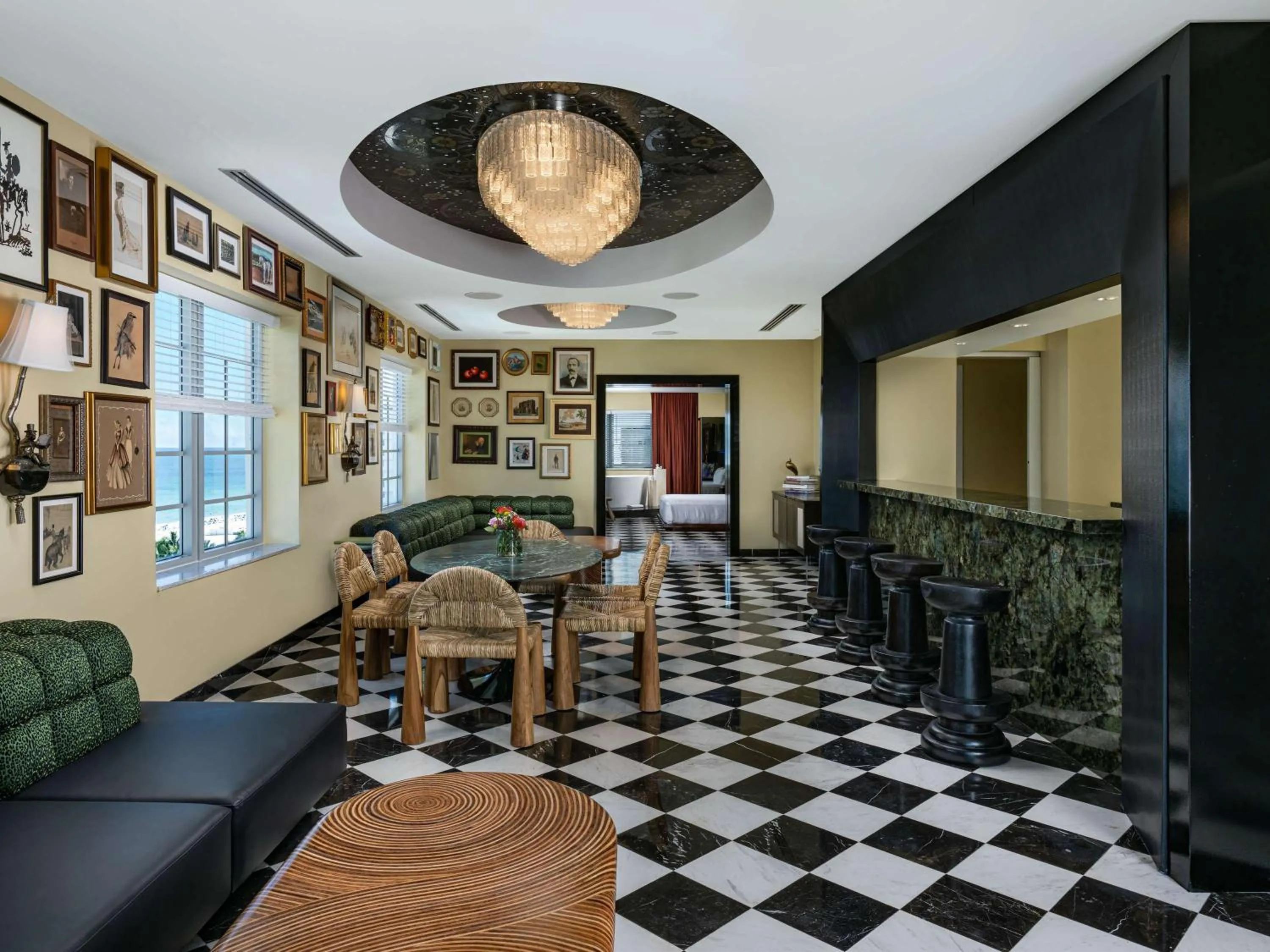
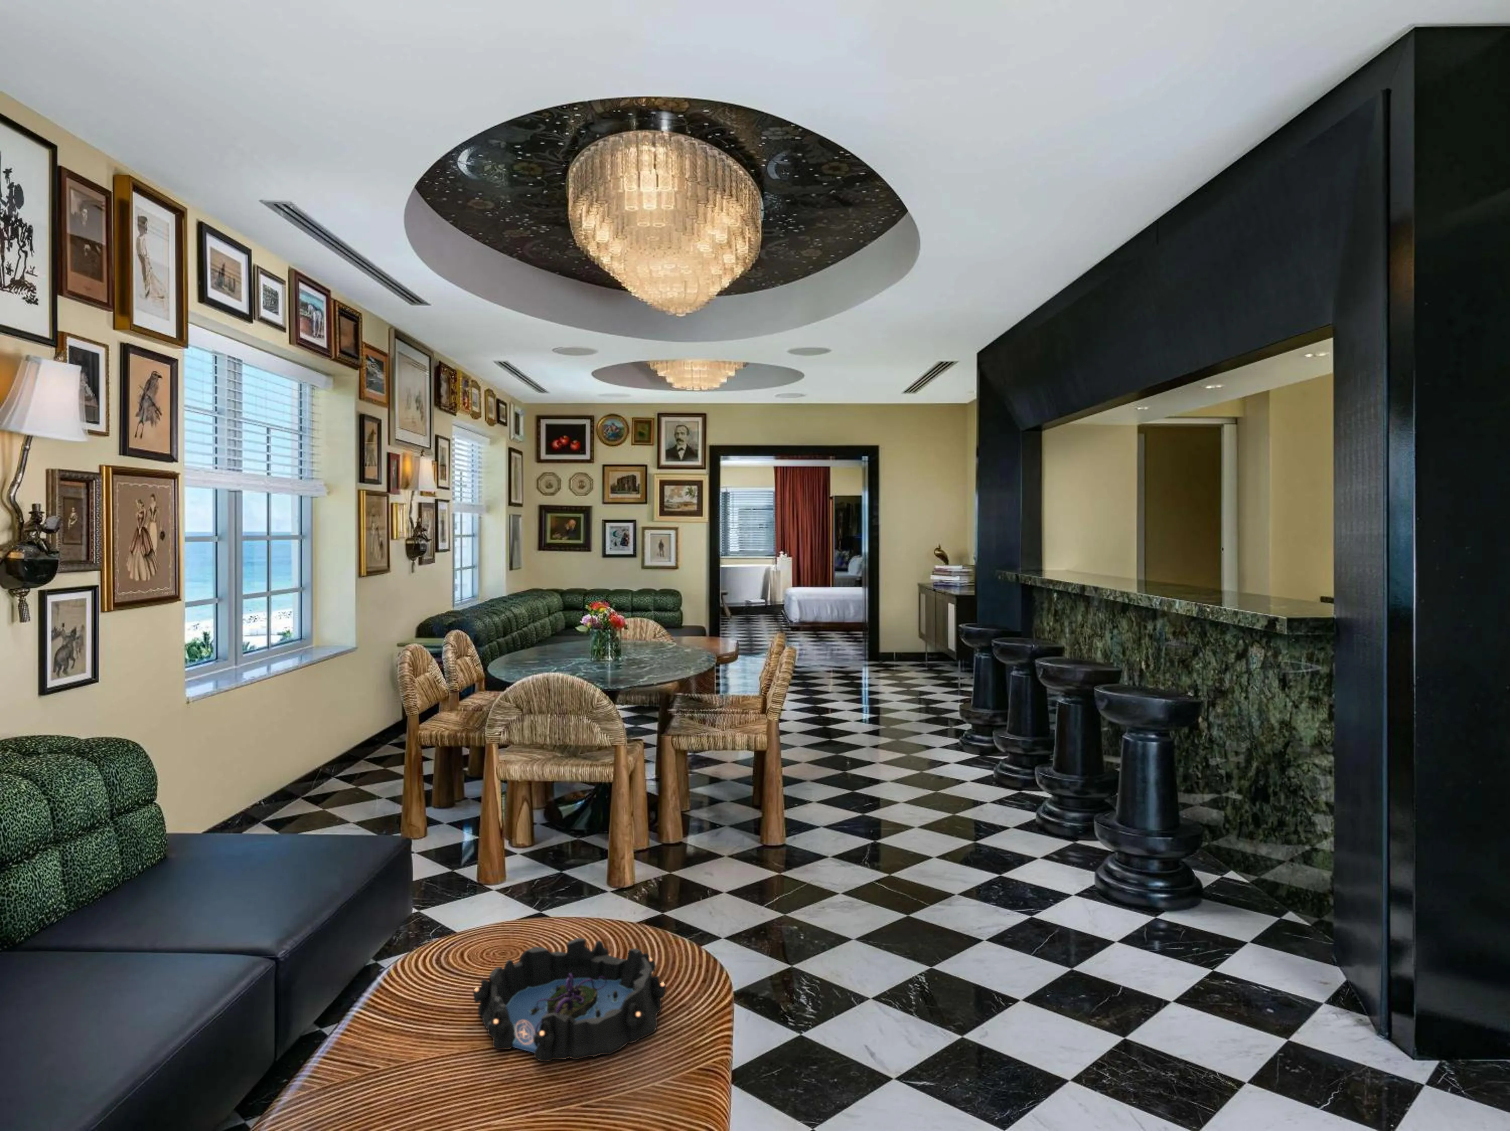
+ decorative bowl (574, 991)
